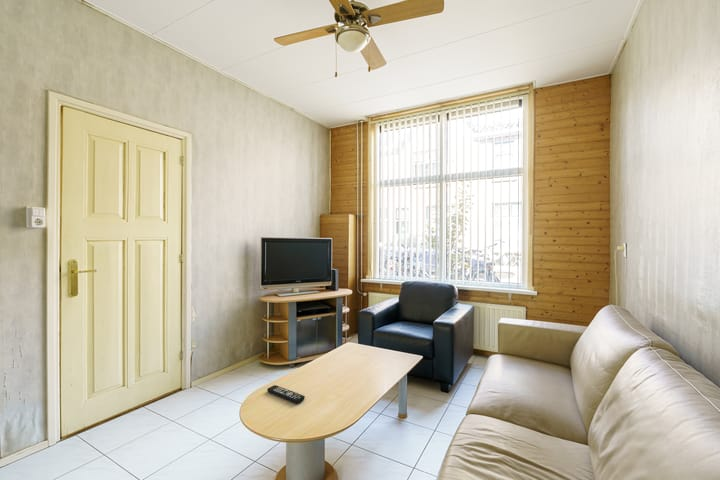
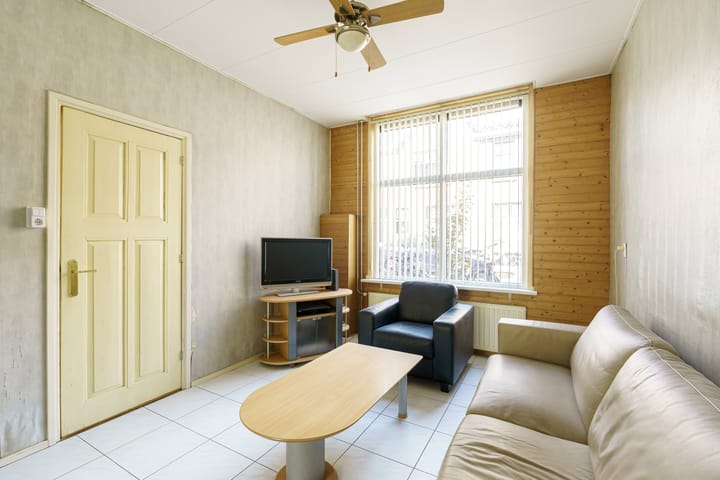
- remote control (285, 394)
